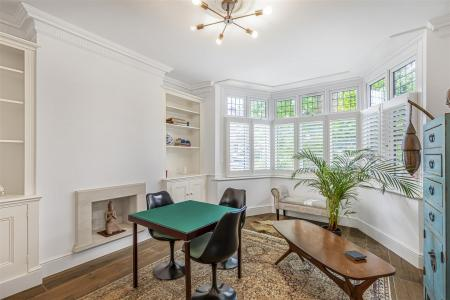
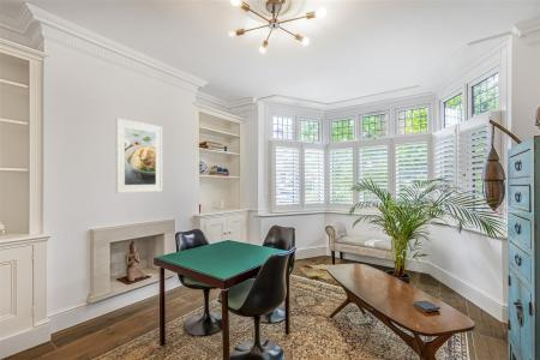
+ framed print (140, 157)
